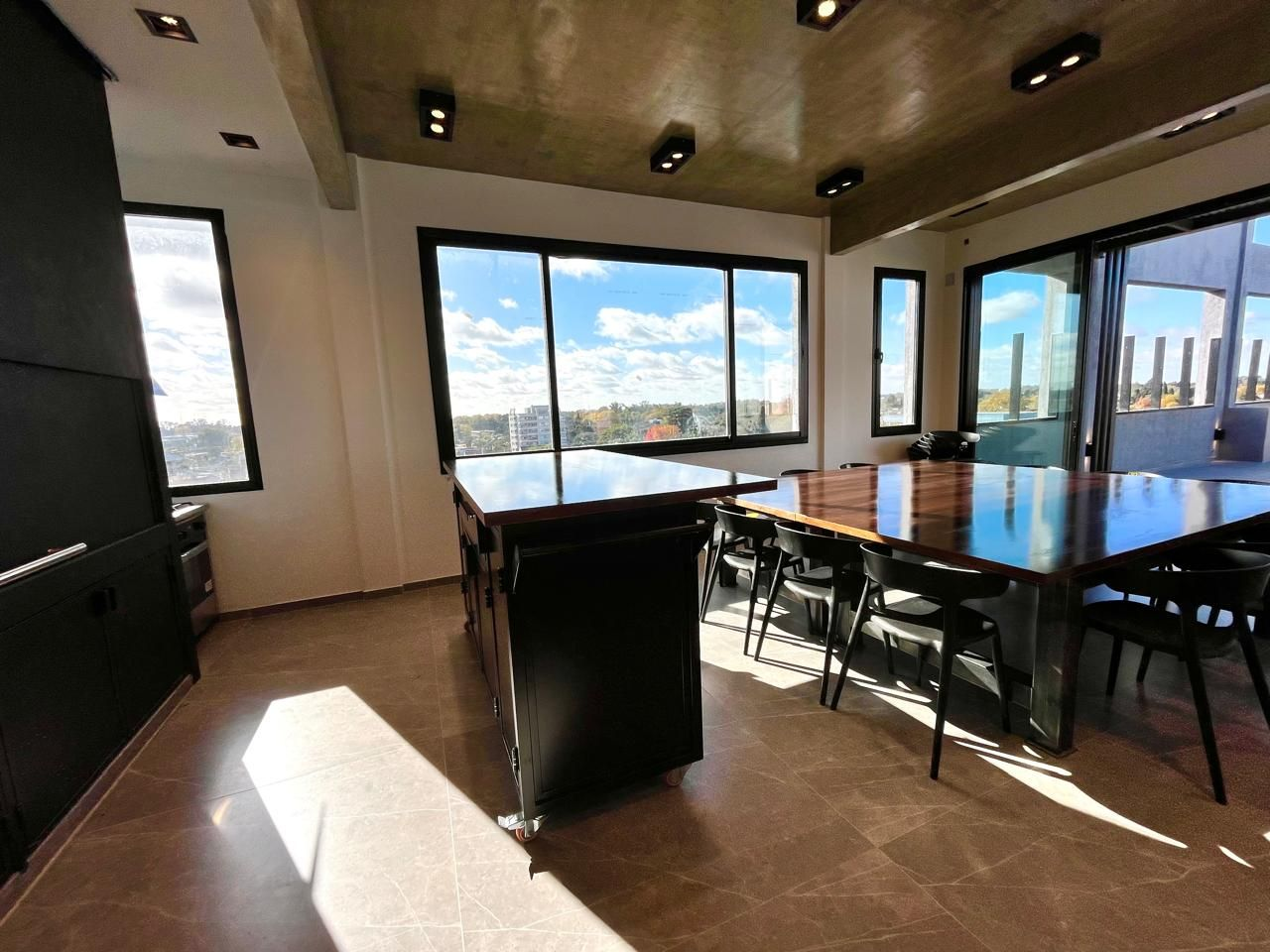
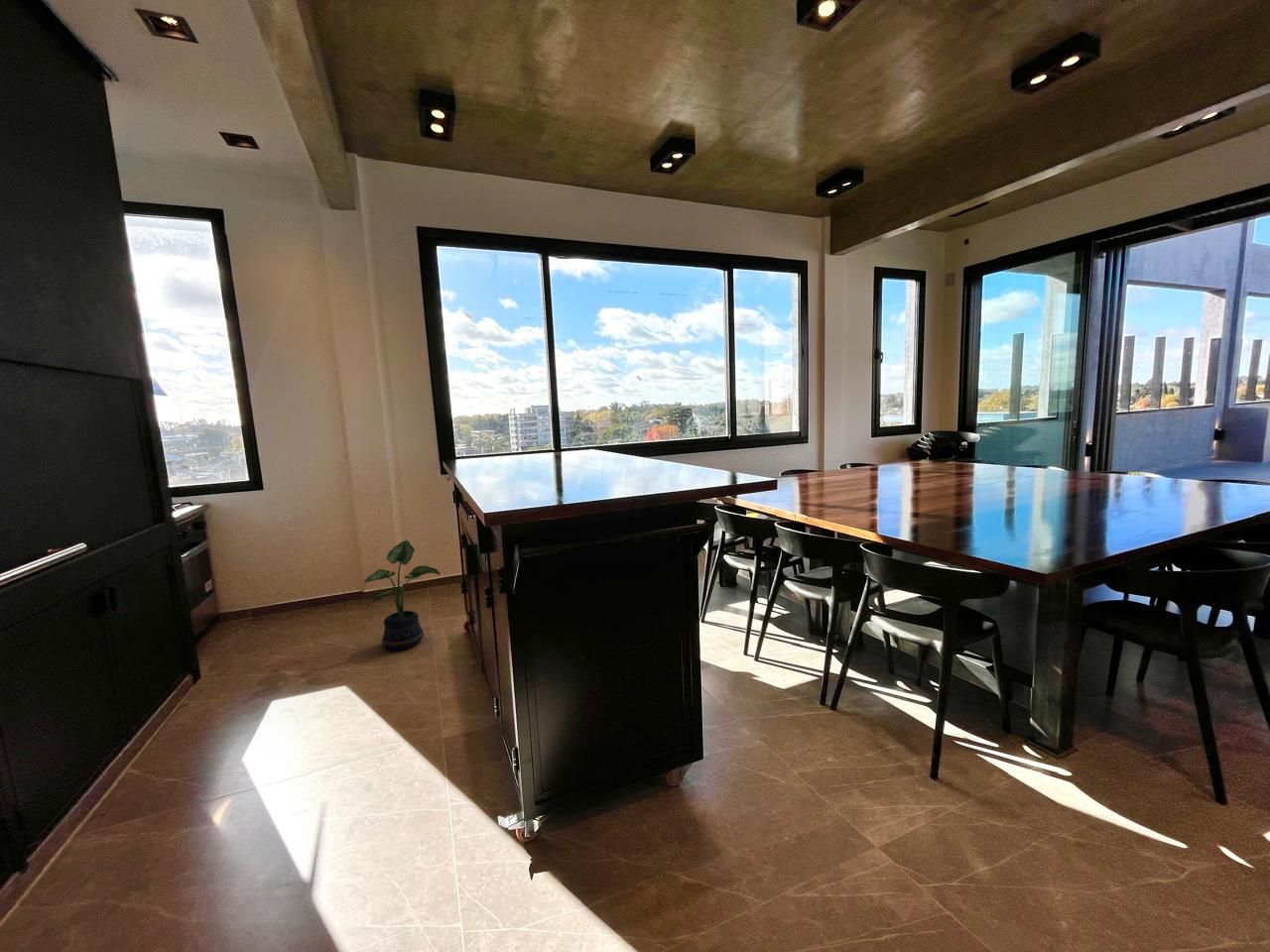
+ potted plant (403, 595)
